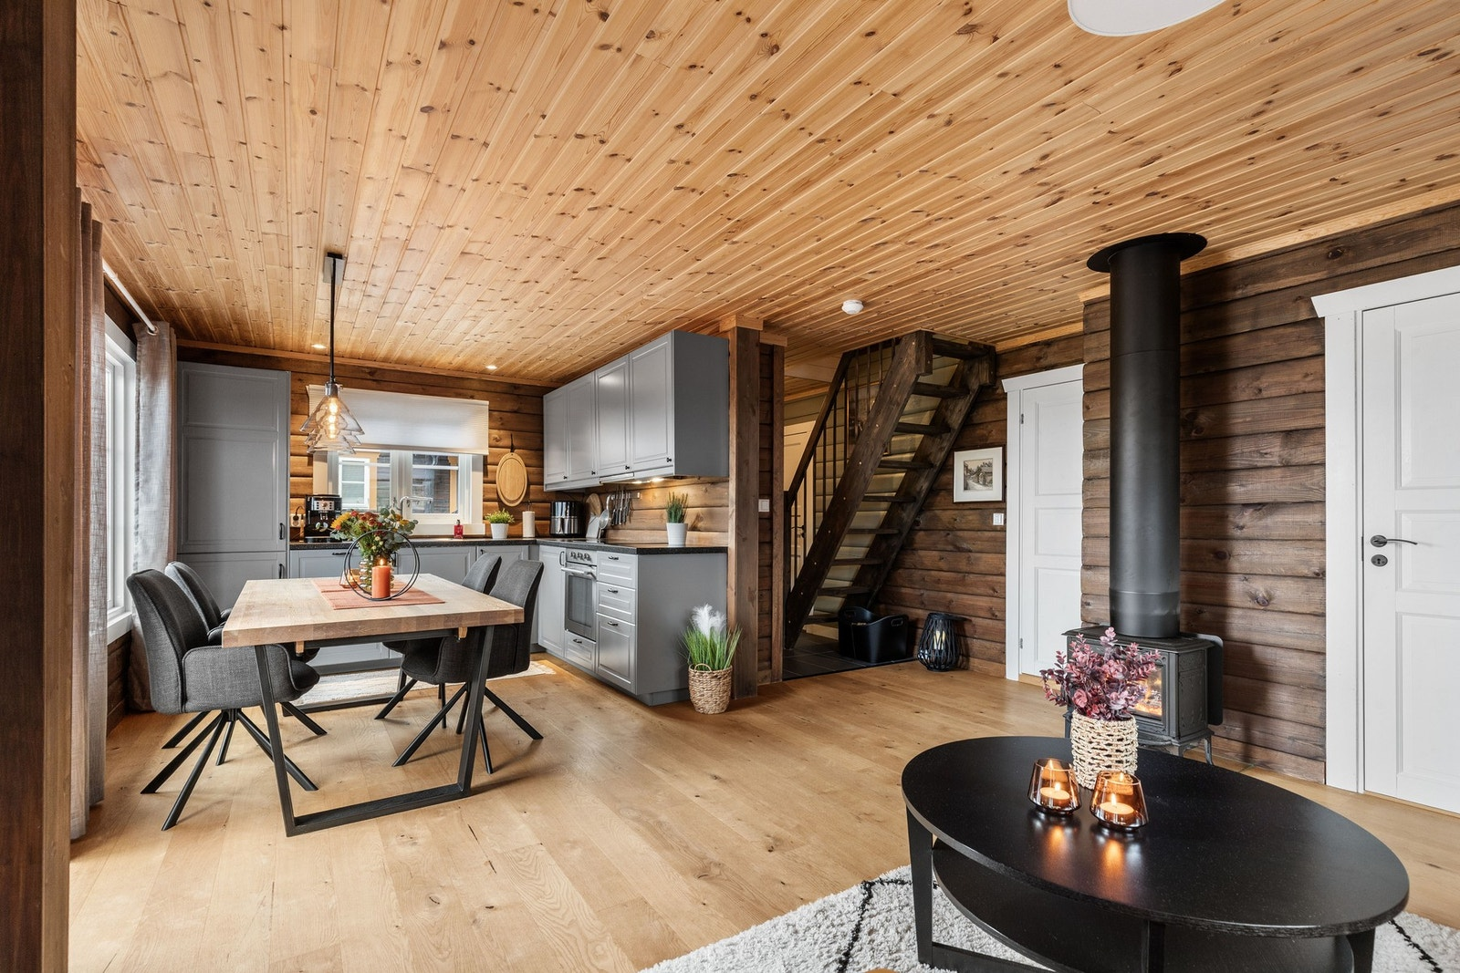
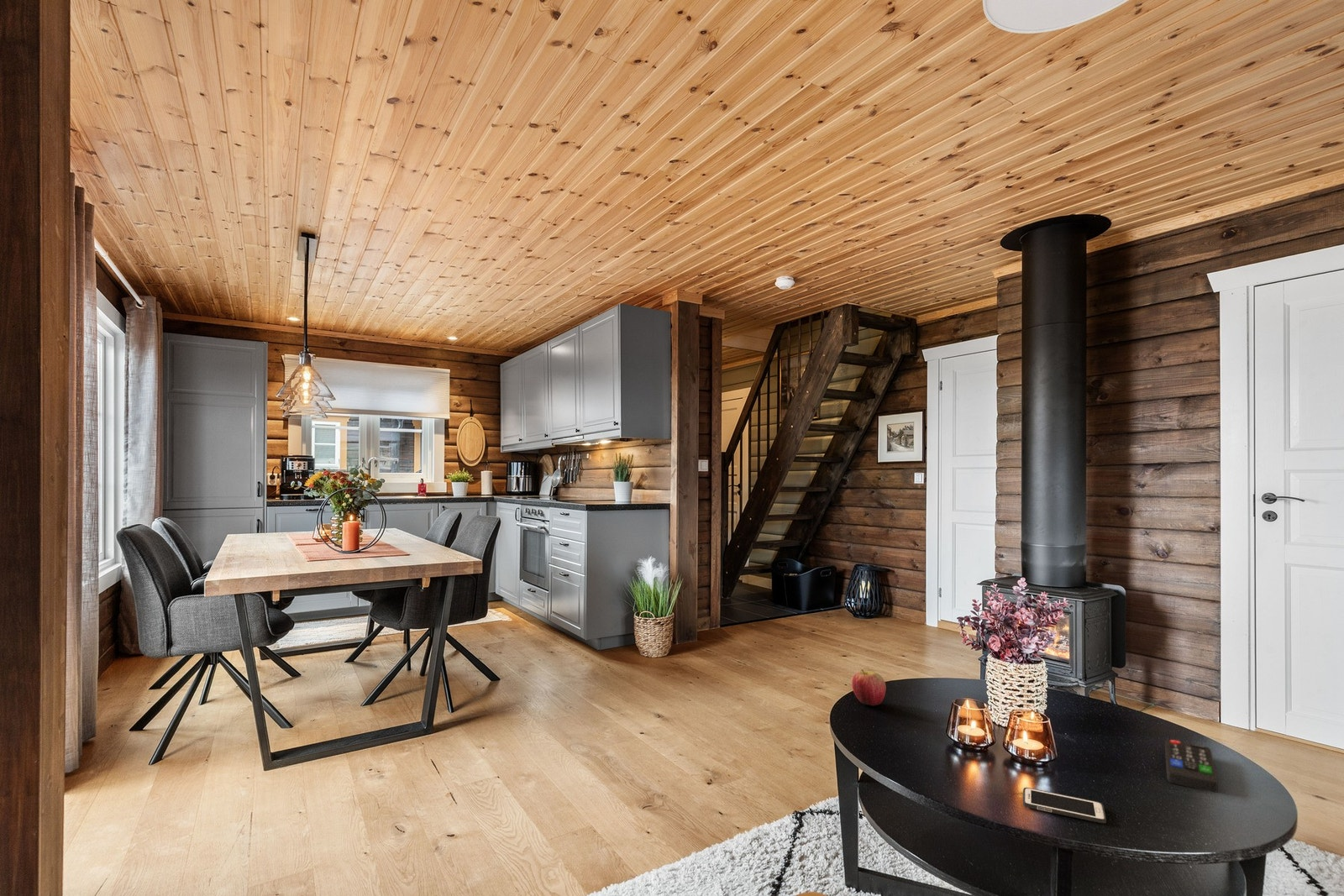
+ remote control (1189, 763)
+ cell phone (1063, 804)
+ apple (869, 686)
